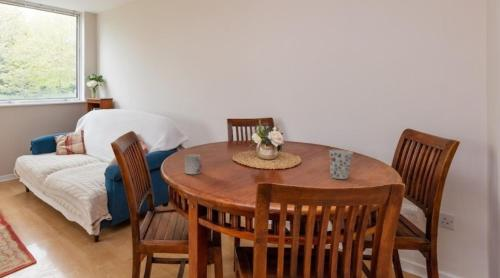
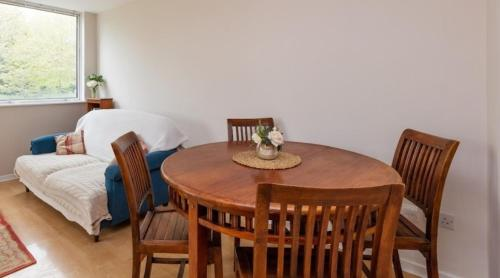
- cup (194, 164)
- cup (340, 164)
